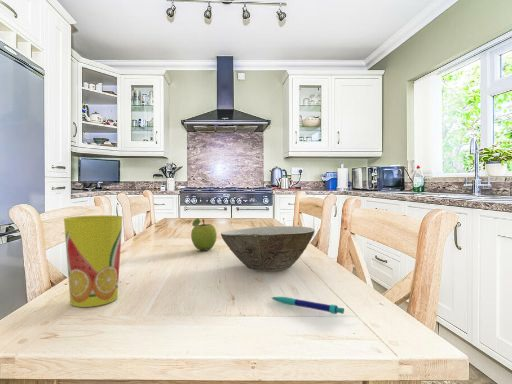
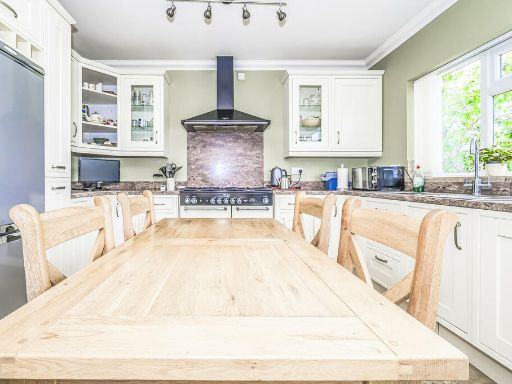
- cup (94, 258)
- bowl (267, 247)
- pen (304, 303)
- fruit (202, 234)
